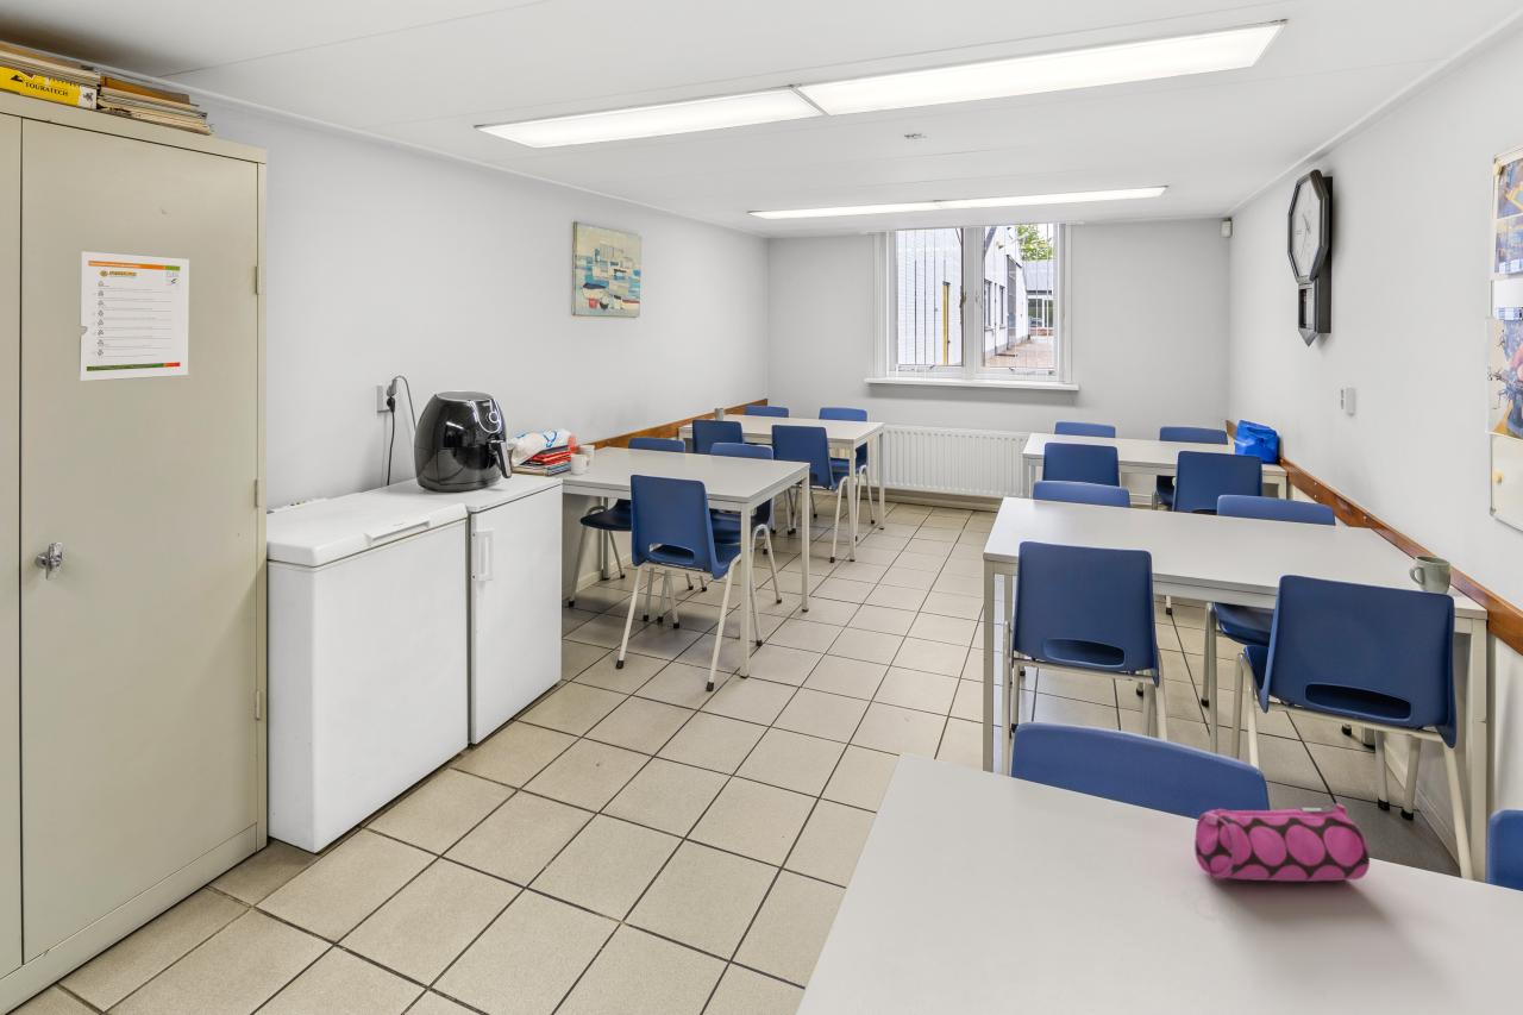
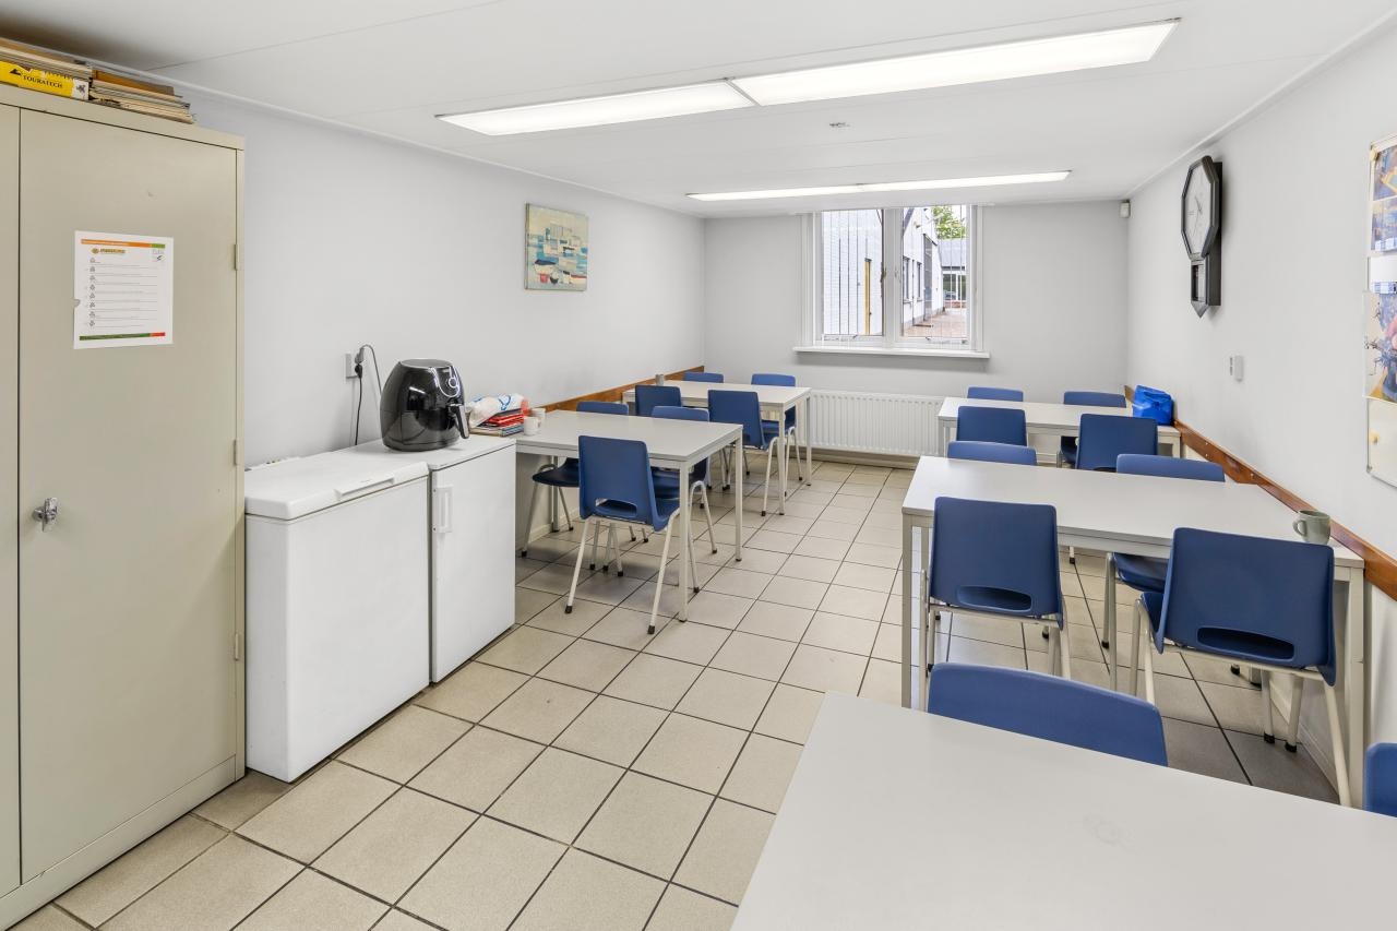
- pencil case (1277, 840)
